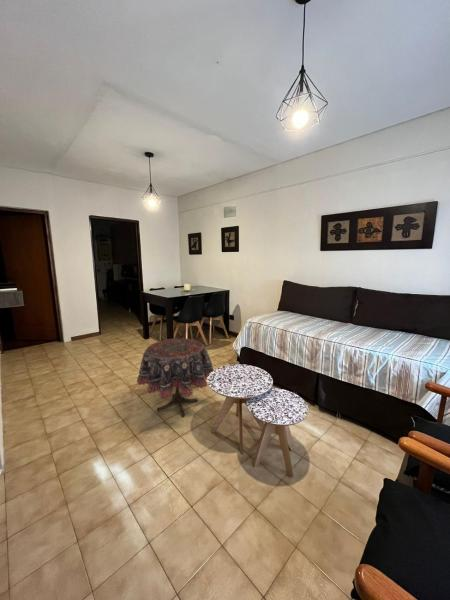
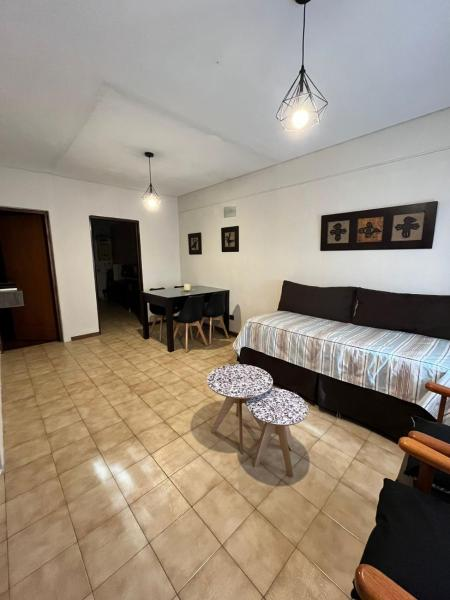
- side table (177, 375)
